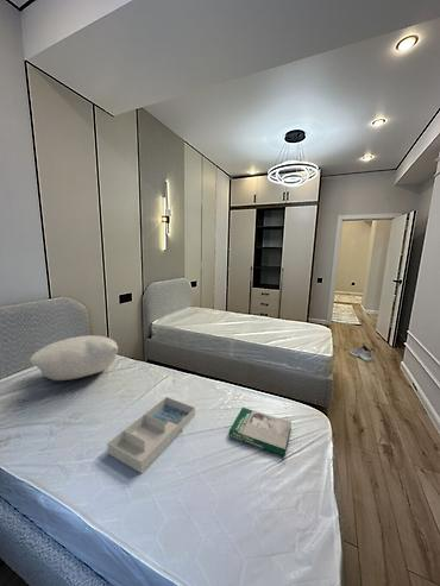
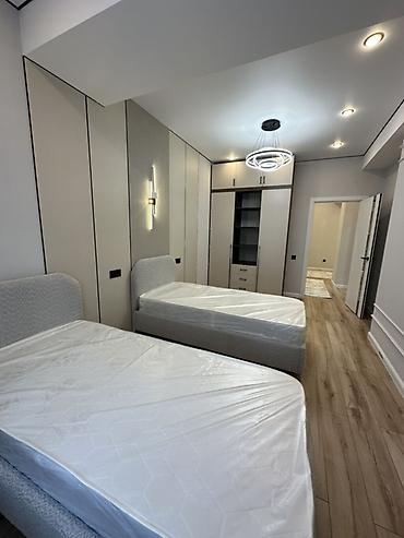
- book (260, 429)
- pillow (78, 357)
- tray (156, 428)
- sneaker (360, 349)
